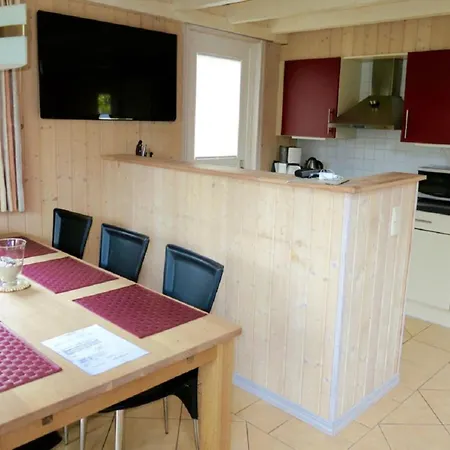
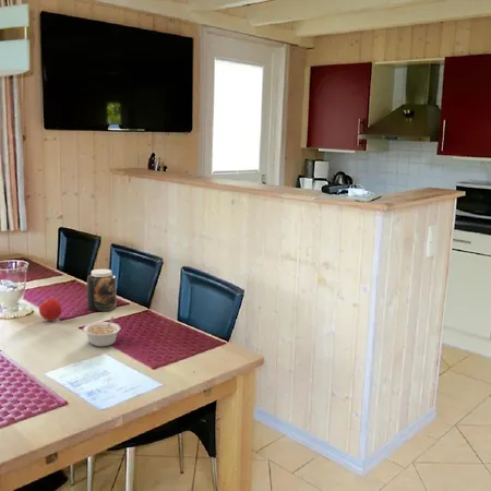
+ legume (101, 333)
+ fruit (50, 309)
+ jar (101, 289)
